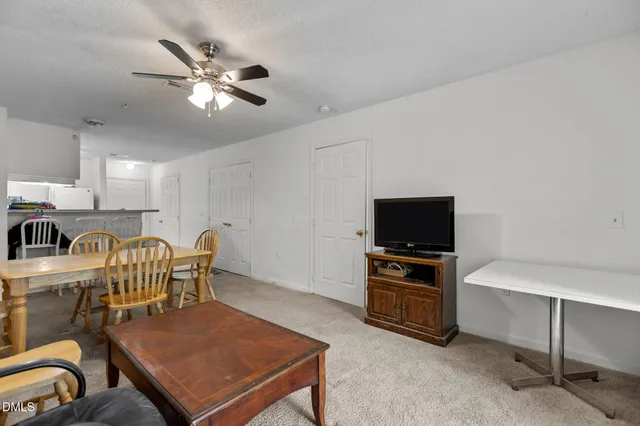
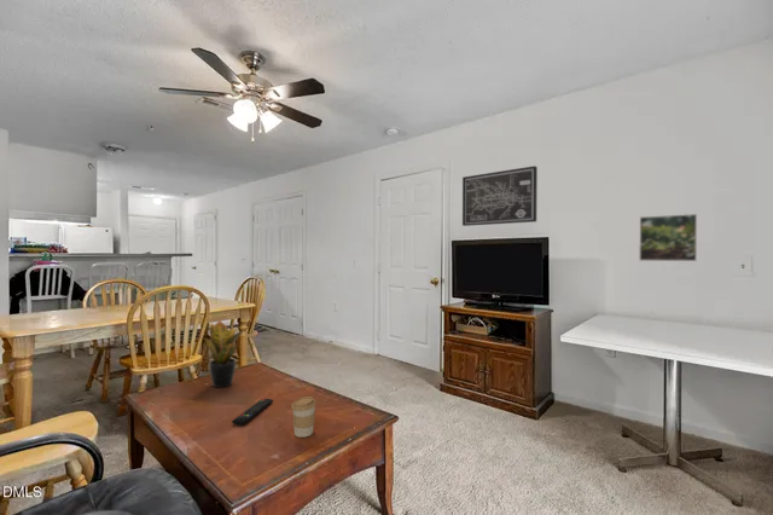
+ coffee cup (303, 416)
+ potted plant (223, 351)
+ remote control (254, 410)
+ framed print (667, 238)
+ wall art (496, 197)
